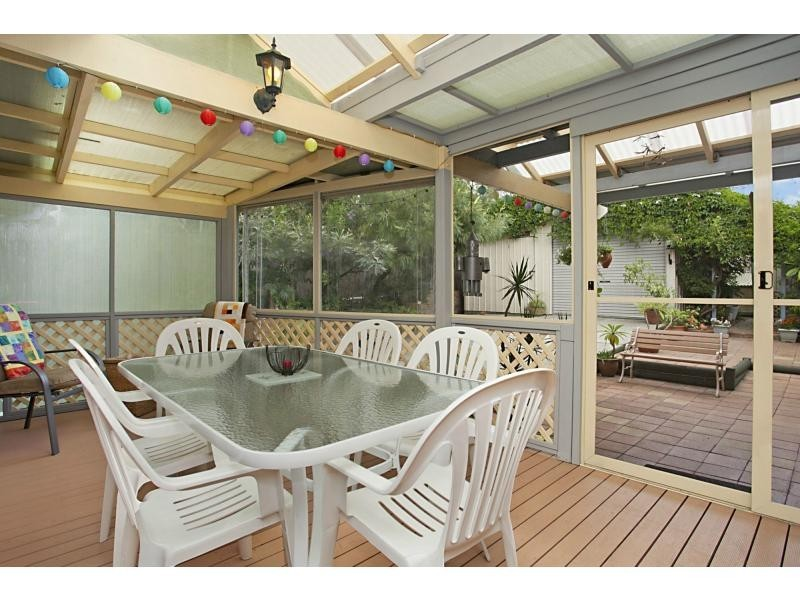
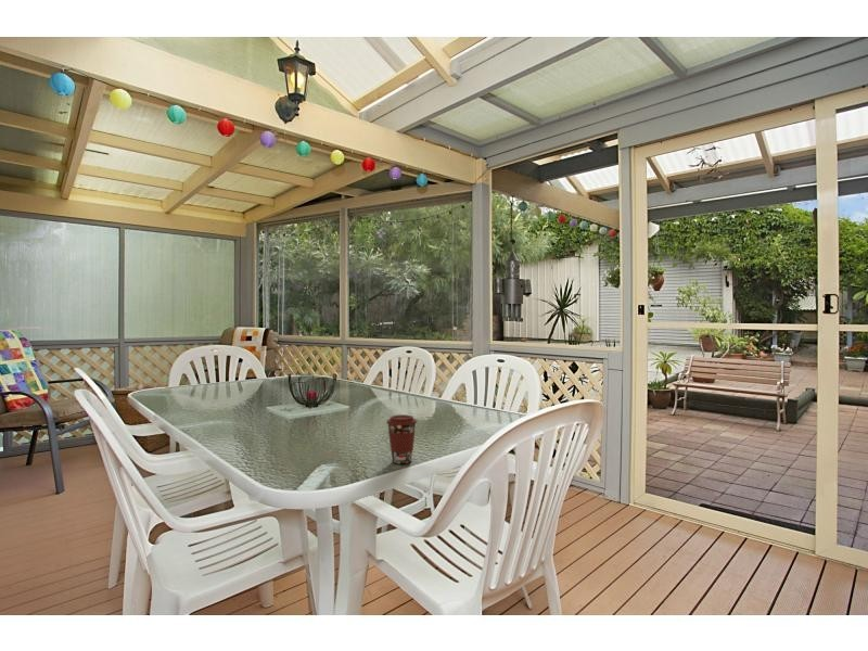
+ coffee cup (401, 438)
